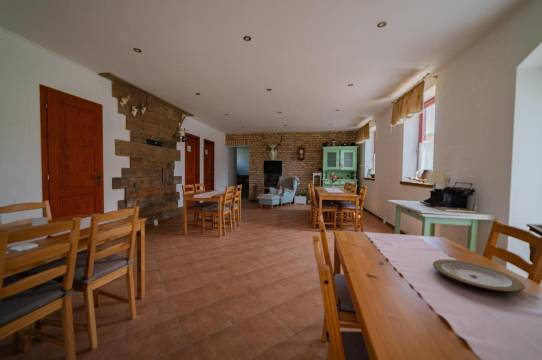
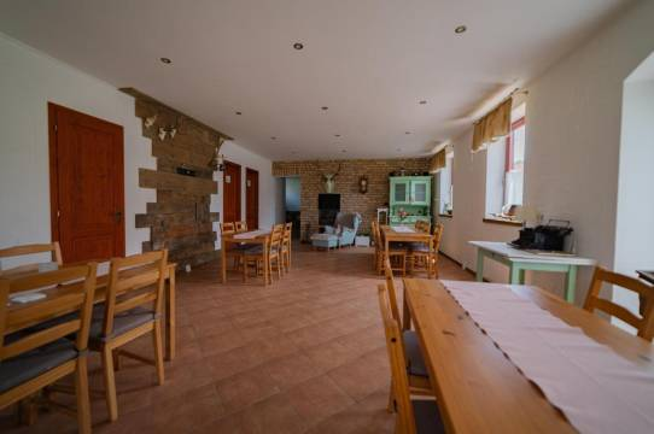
- plate (473, 275)
